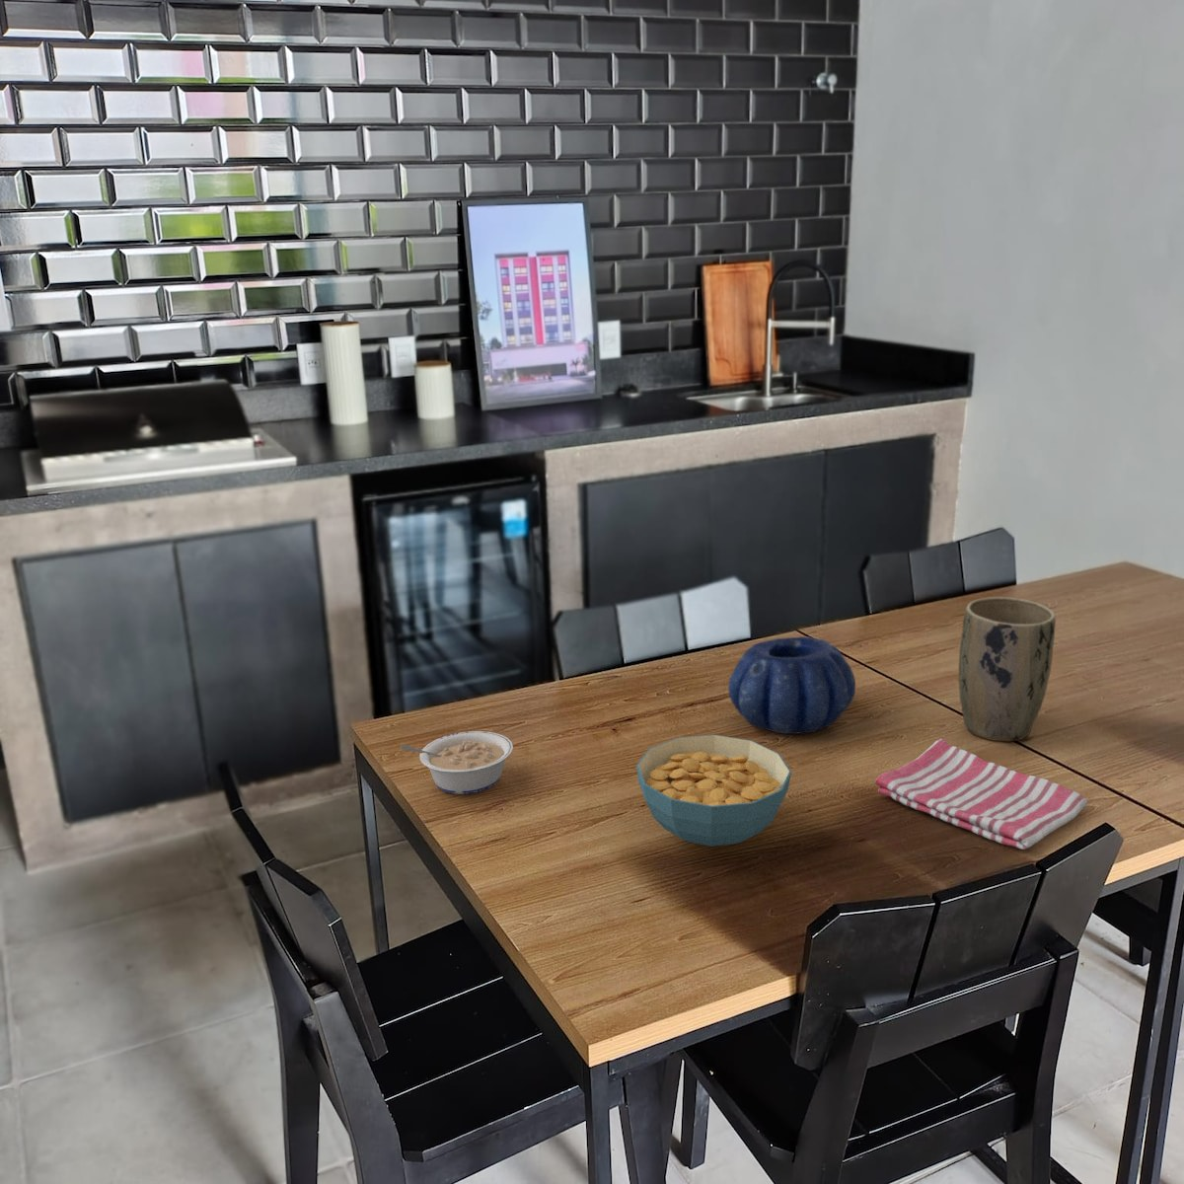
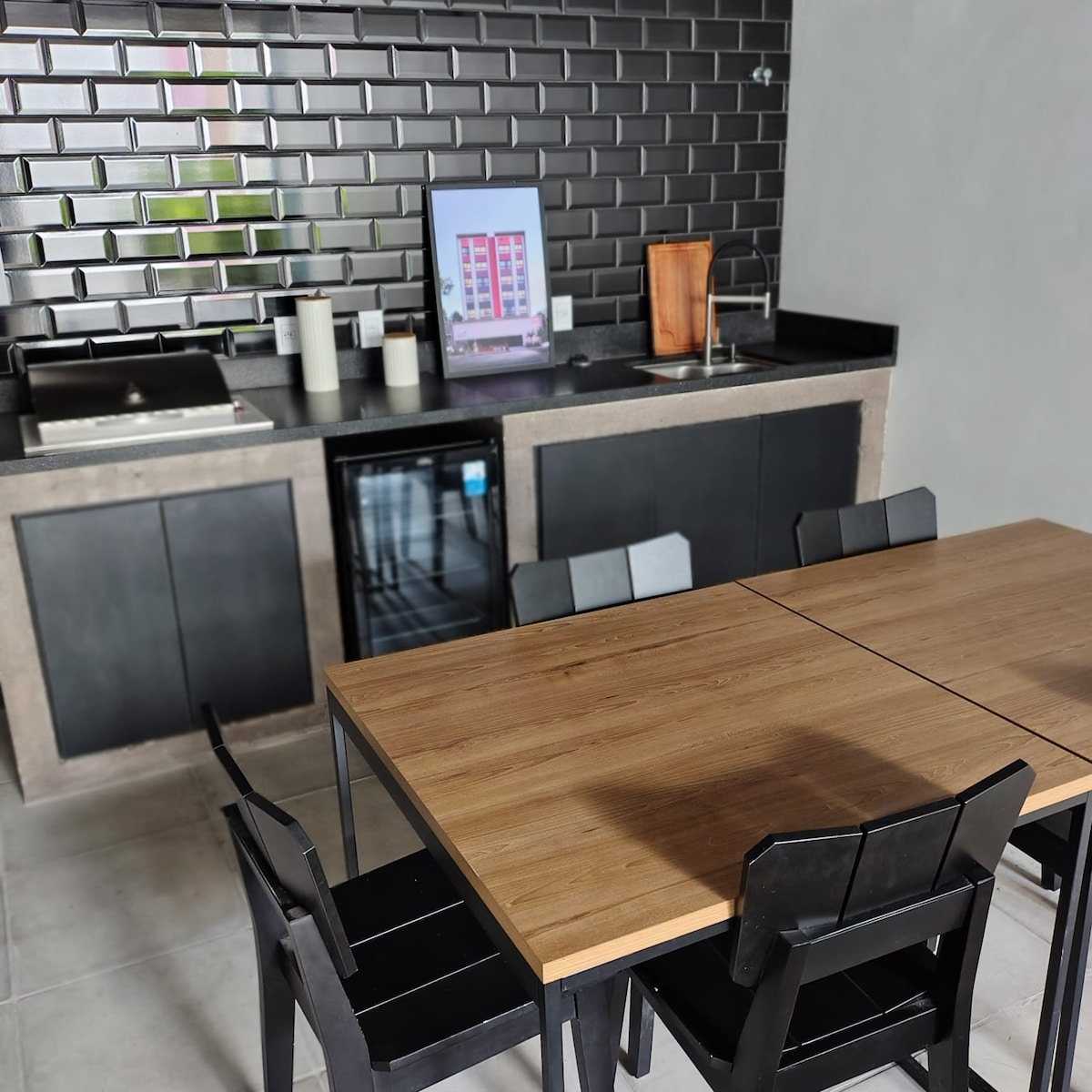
- decorative bowl (792, 682)
- dish towel (979, 792)
- cereal bowl (712, 801)
- legume (464, 762)
- plant pot (1003, 670)
